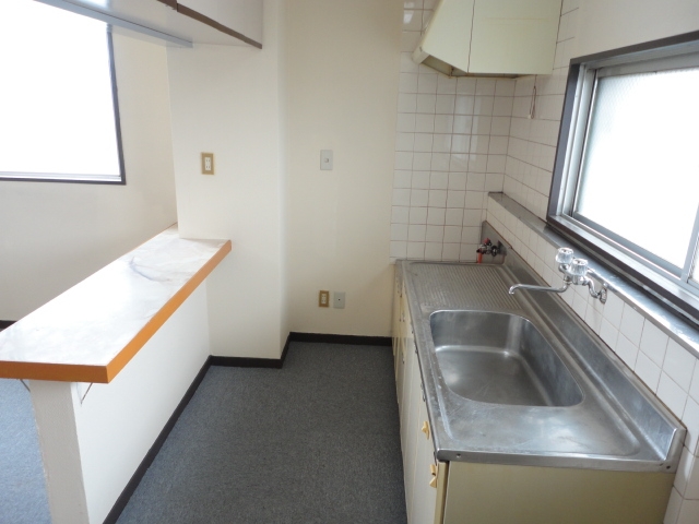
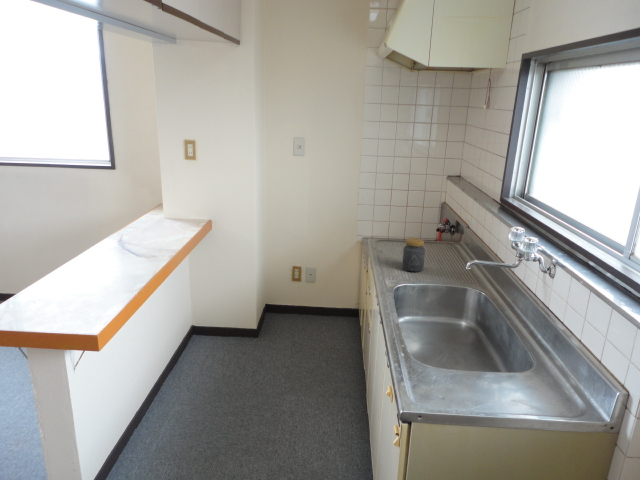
+ jar (413, 254)
